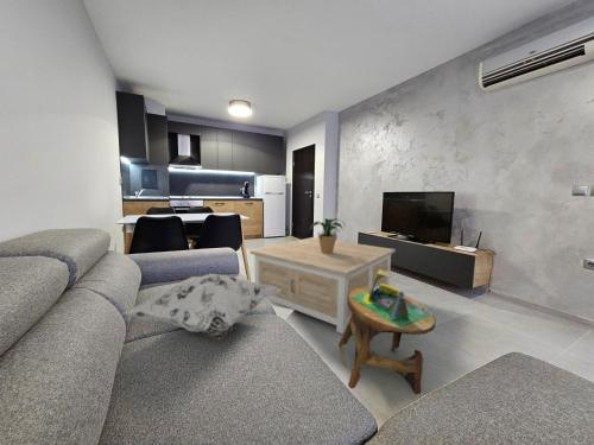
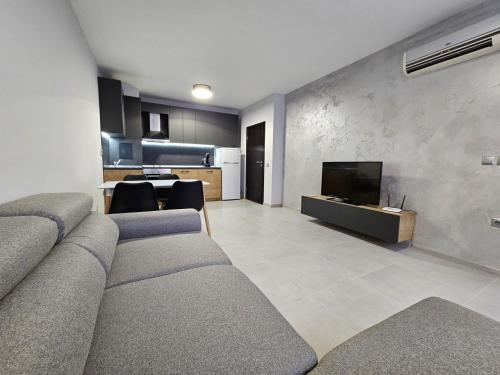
- side table (379, 320)
- coffee table (324, 273)
- decorative pillow (209, 300)
- potted plant (327, 235)
